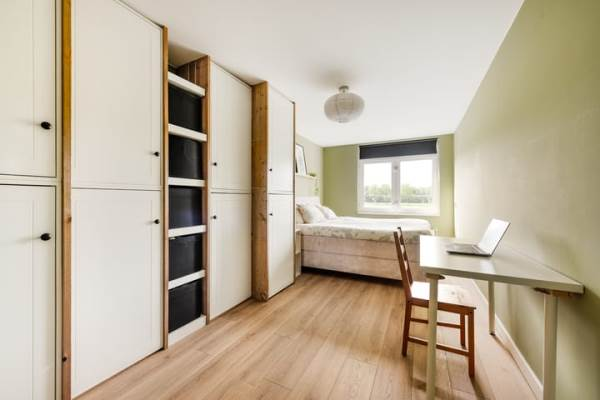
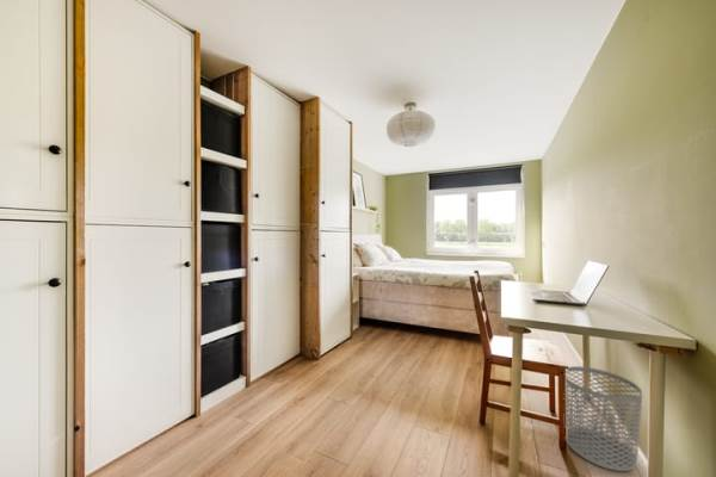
+ waste bin (598, 414)
